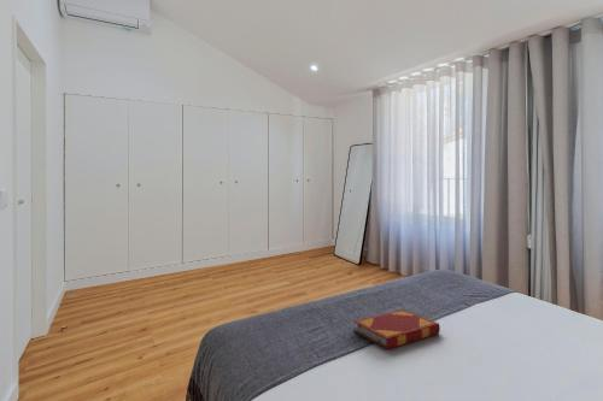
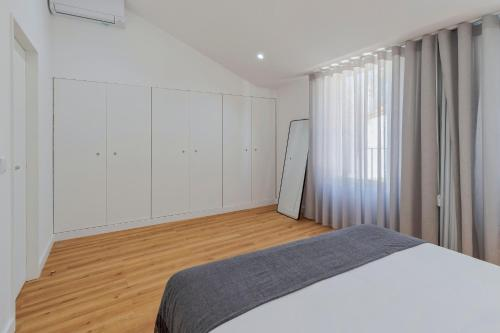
- hardback book (396, 326)
